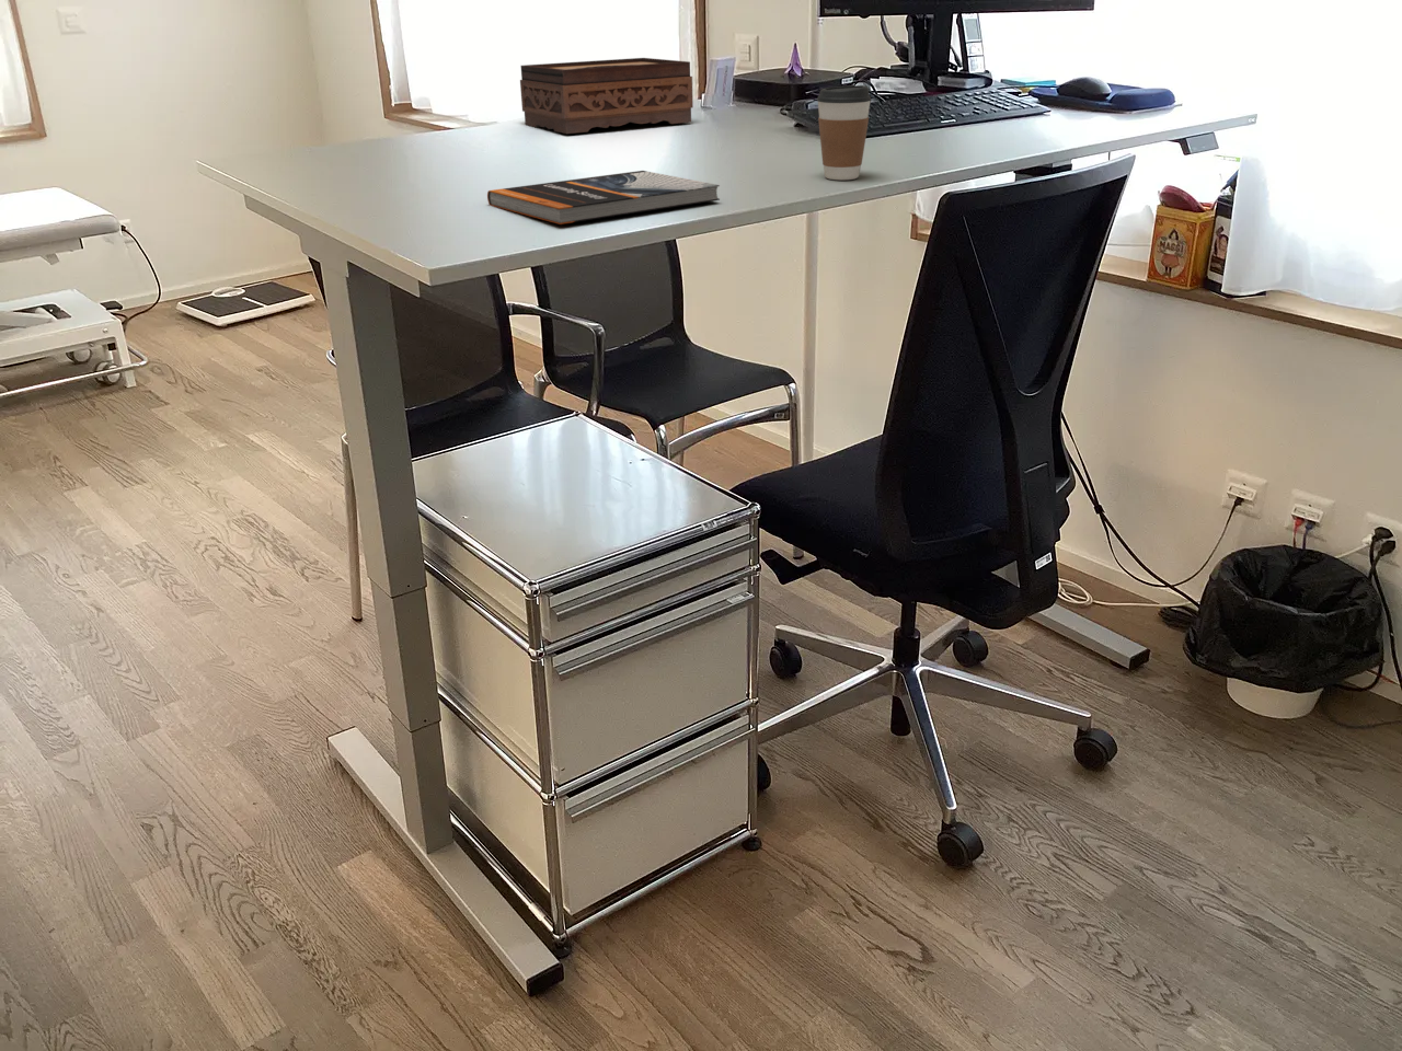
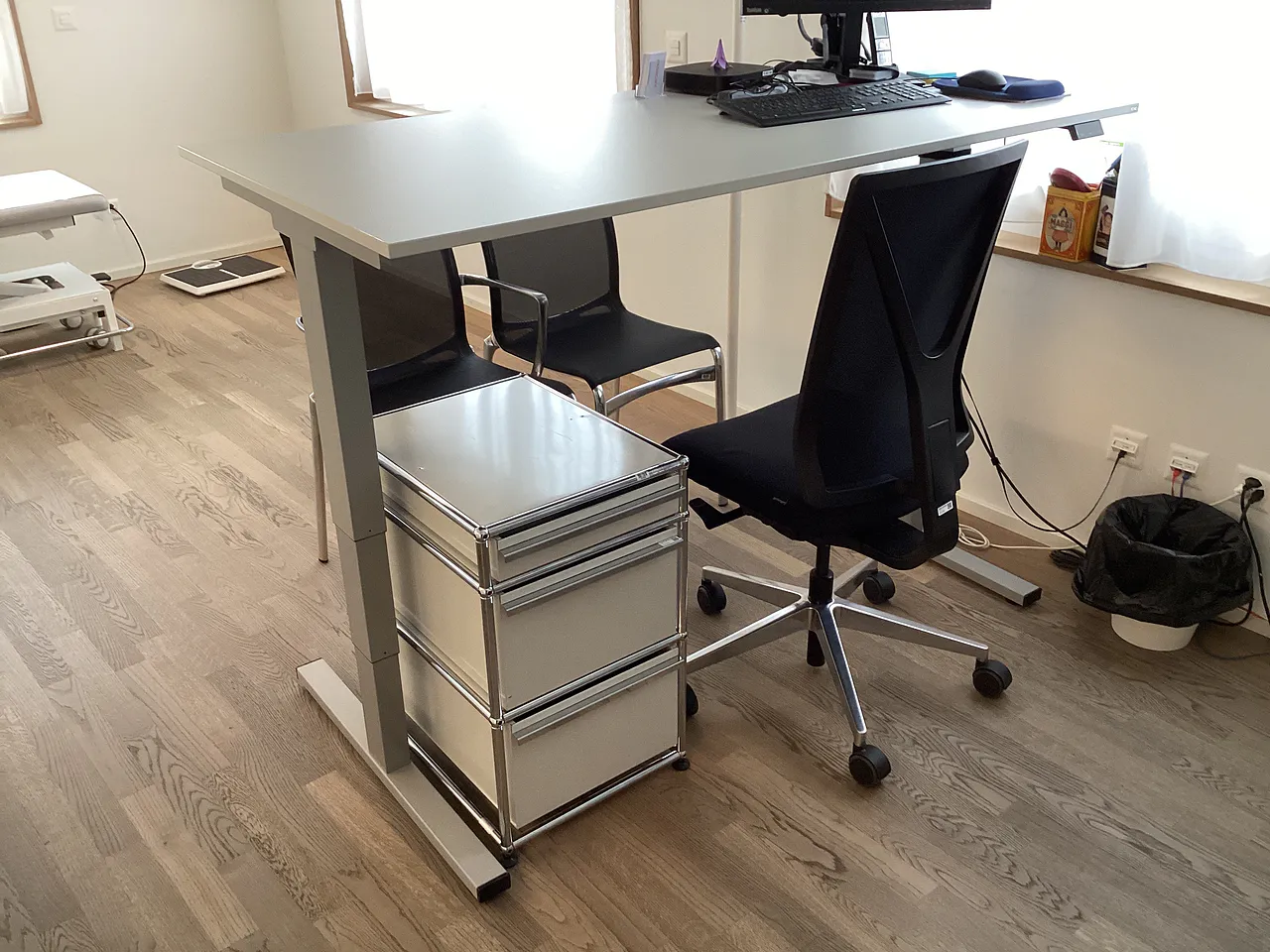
- tissue box (607, 93)
- coffee cup (842, 132)
- book (603, 195)
